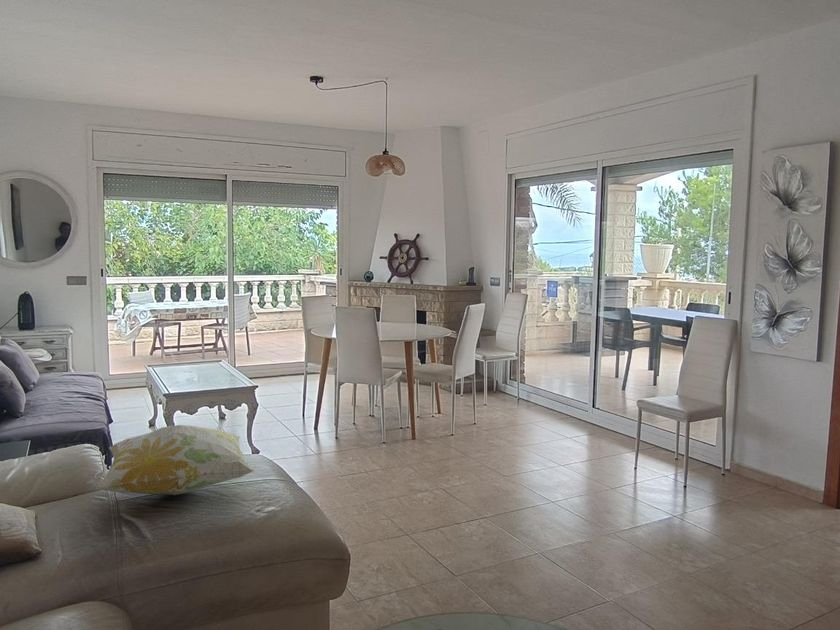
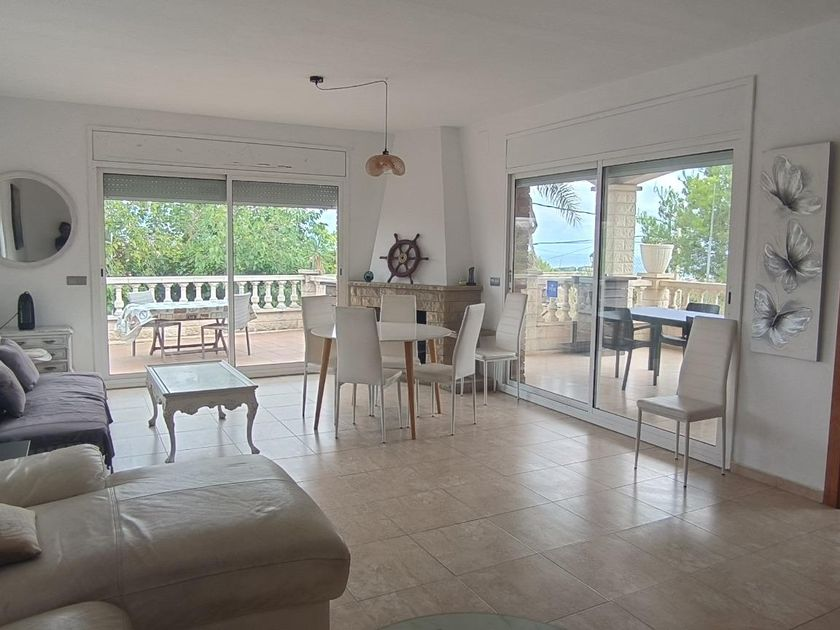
- decorative pillow (177, 458)
